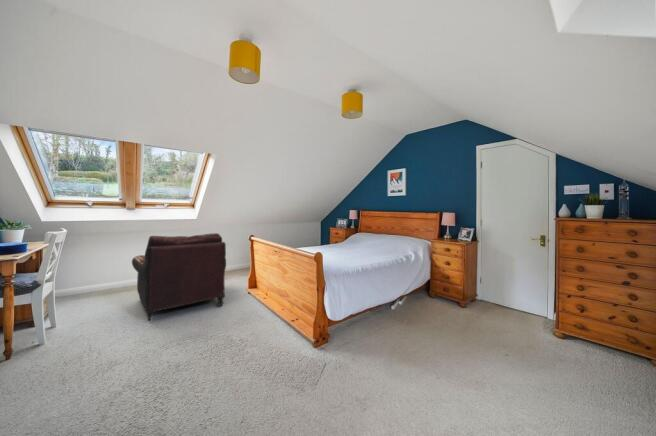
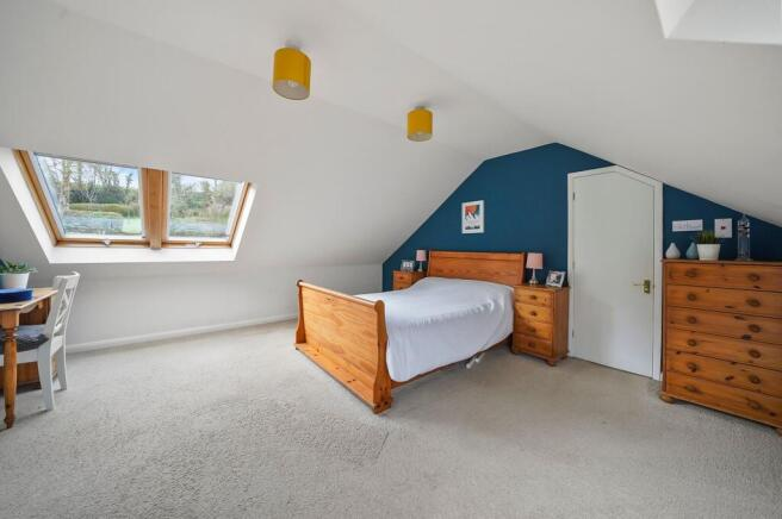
- leather (180, 268)
